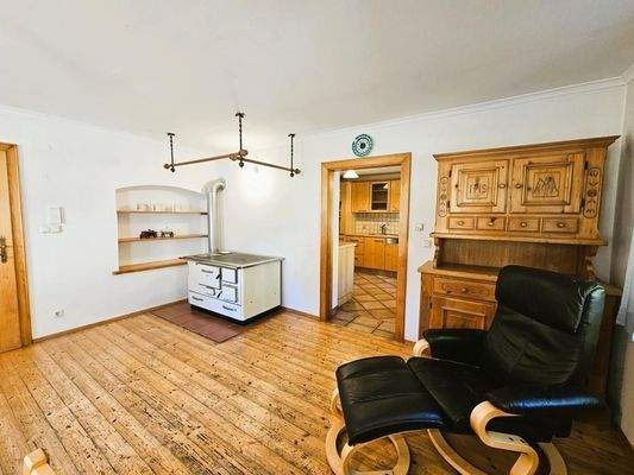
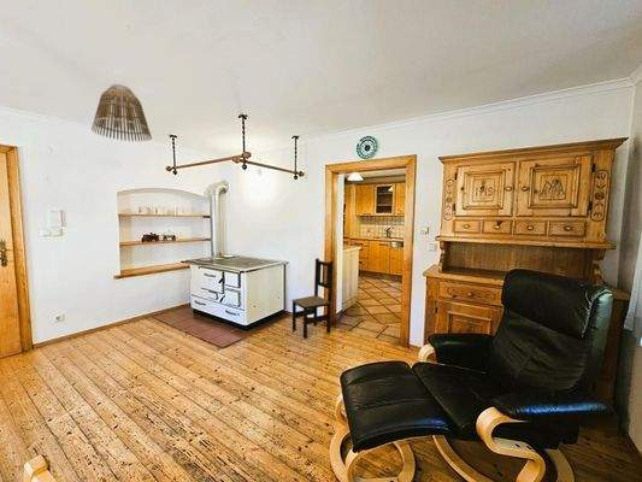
+ lamp shade (120, 111)
+ dining chair (311, 296)
